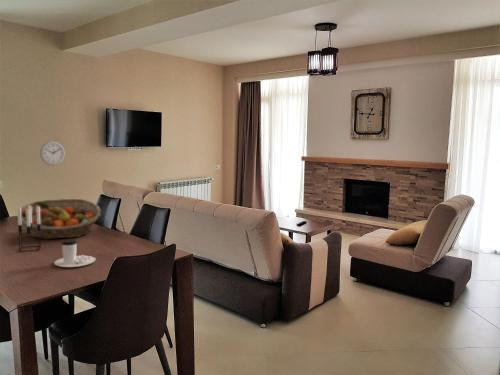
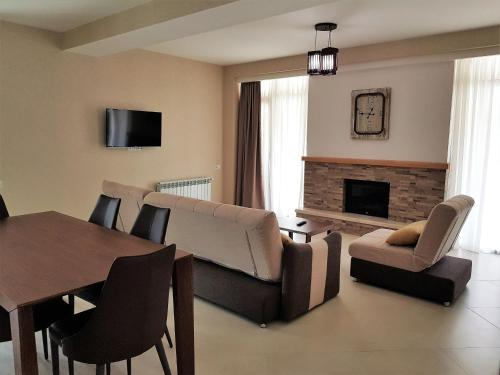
- candle holder (29, 227)
- coffee cup (75, 251)
- fruit basket (61, 218)
- wall clock (53, 153)
